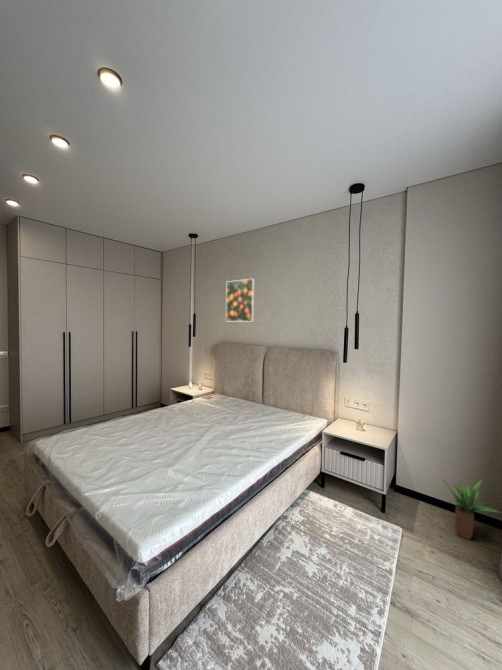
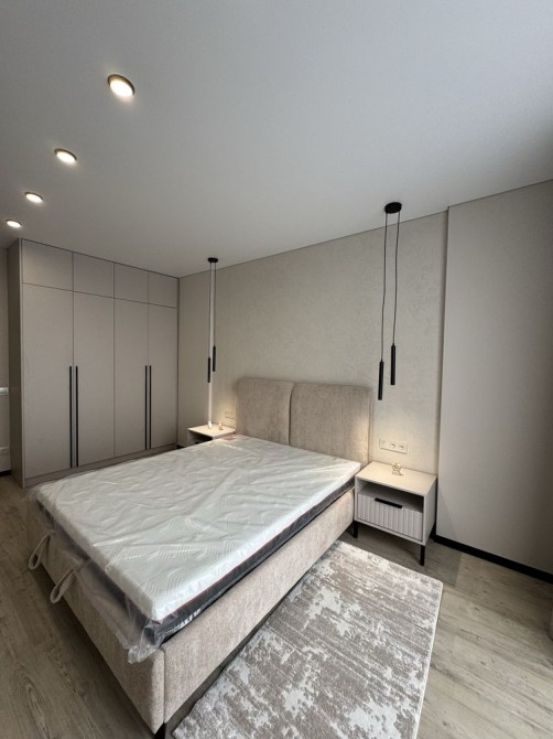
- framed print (239, 300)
- potted plant (468, 506)
